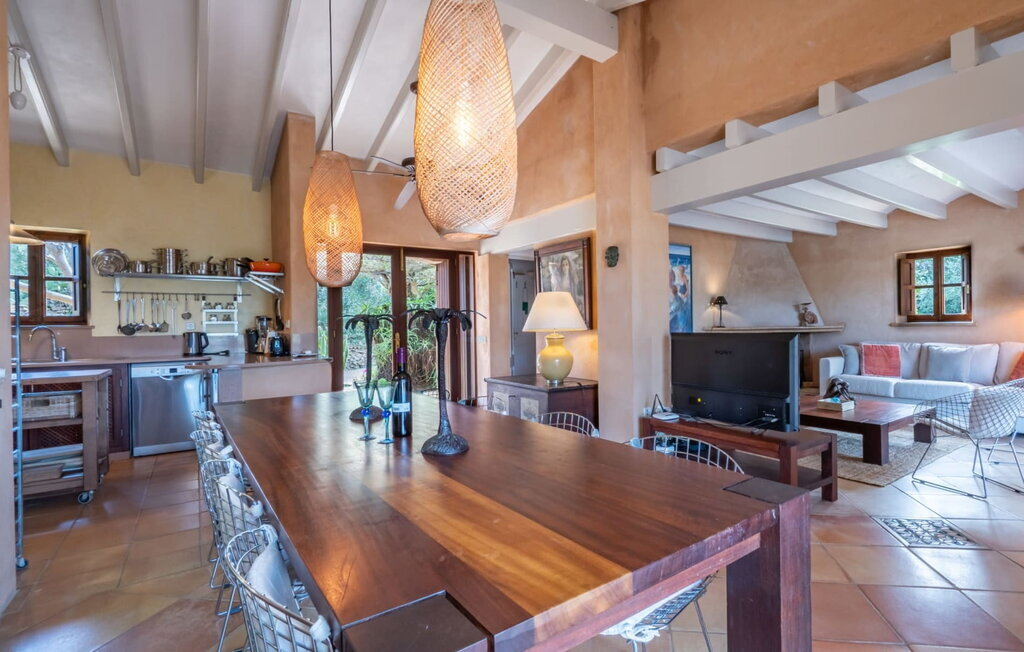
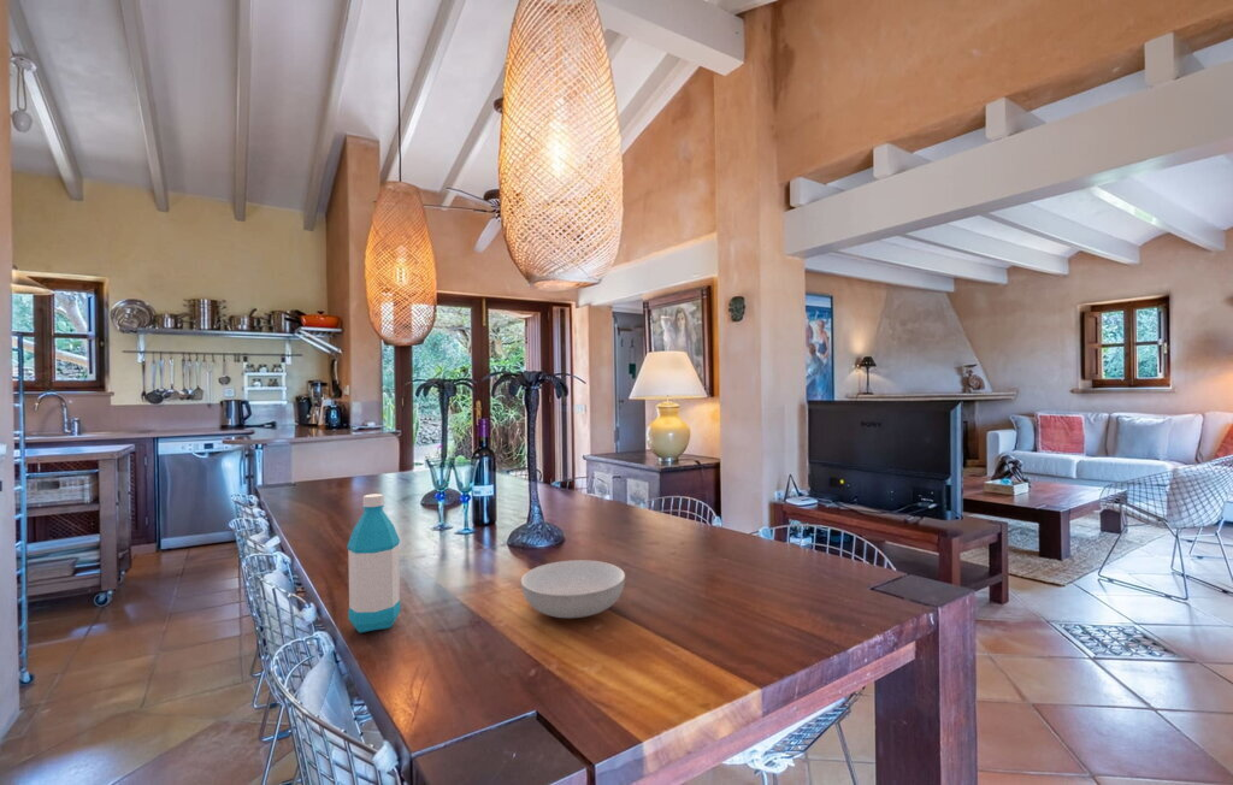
+ water bottle (373, 560)
+ serving bowl (573, 591)
